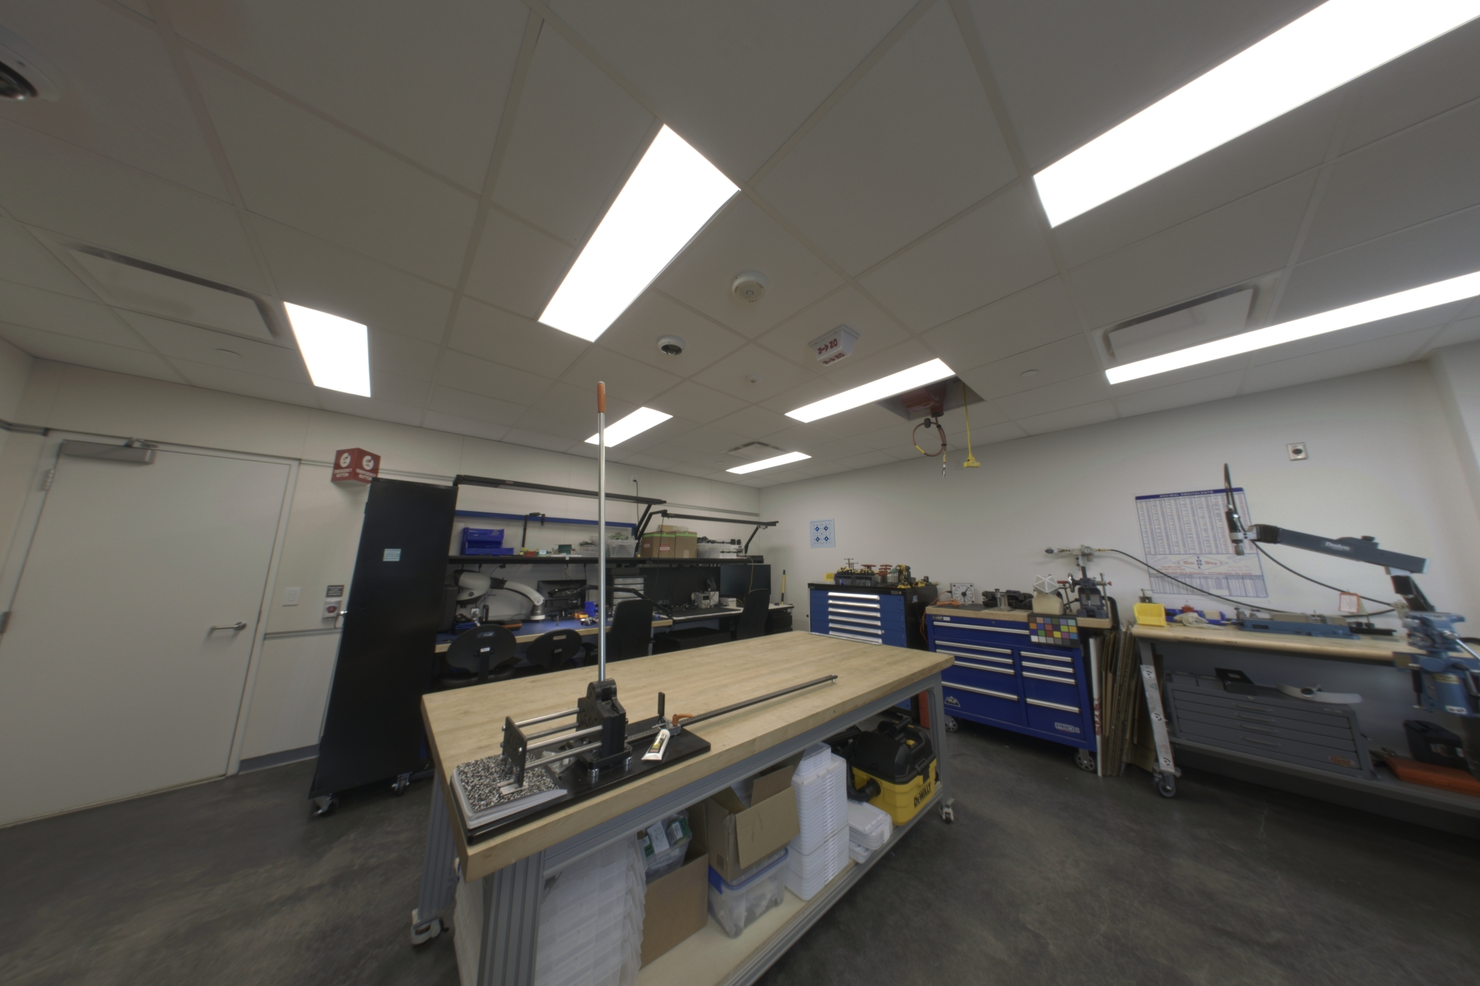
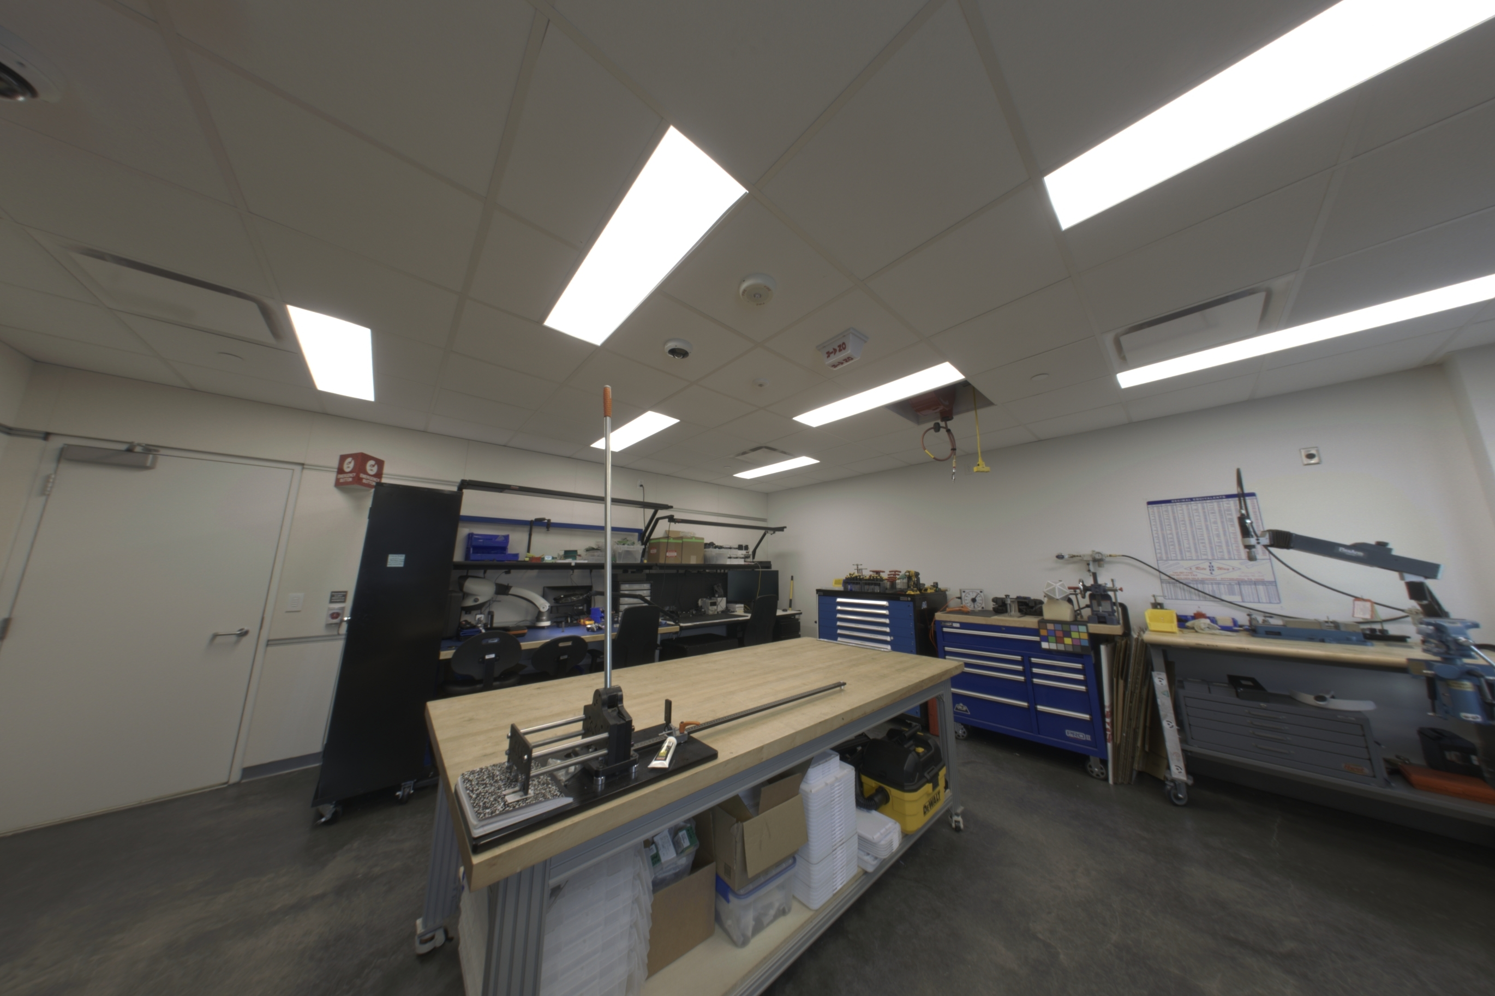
- wall art (822, 534)
